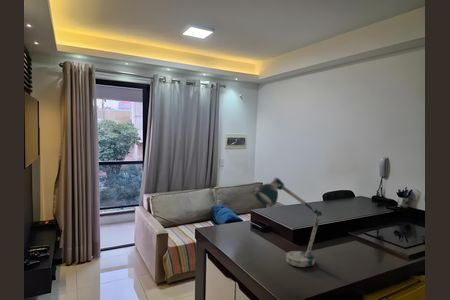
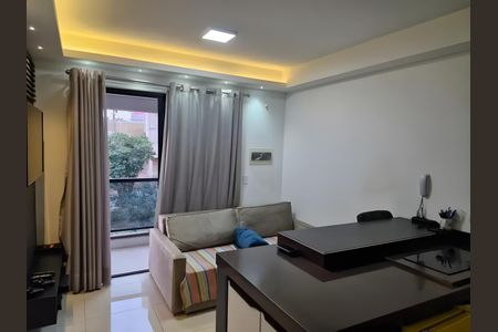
- desk lamp (273, 206)
